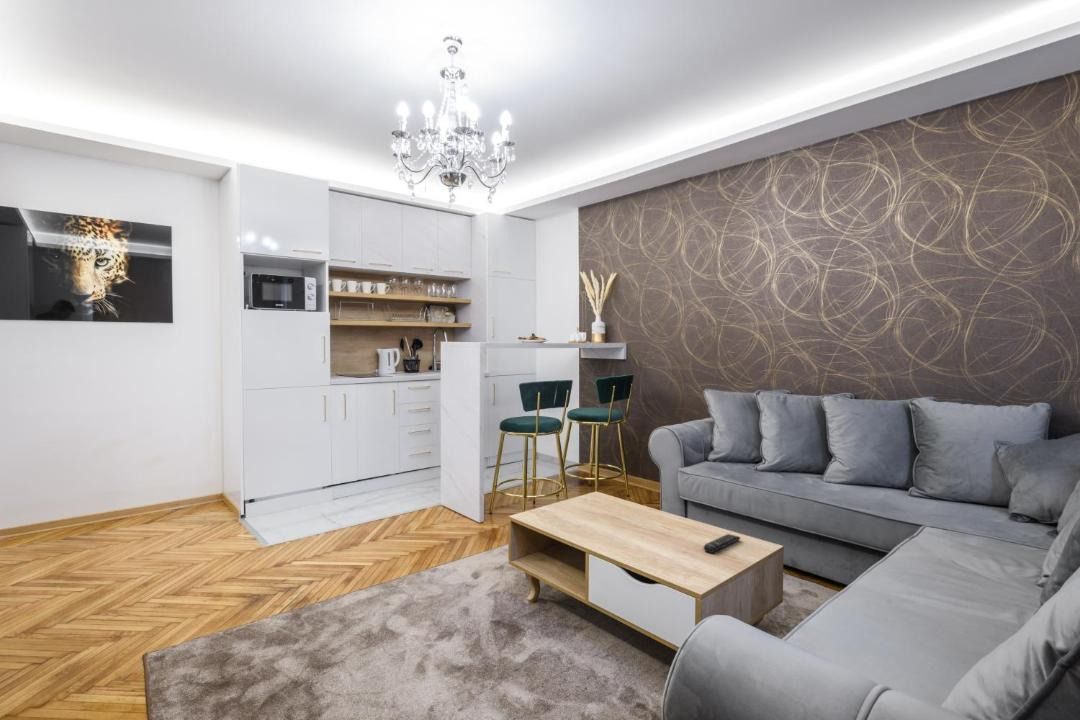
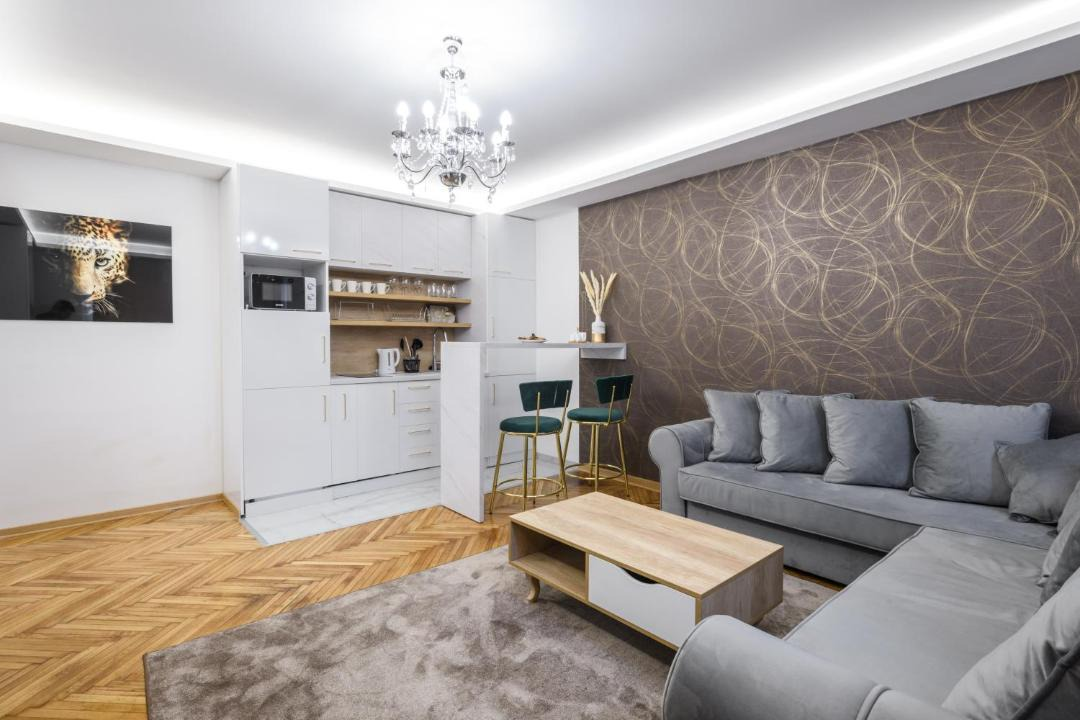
- remote control (722, 542)
